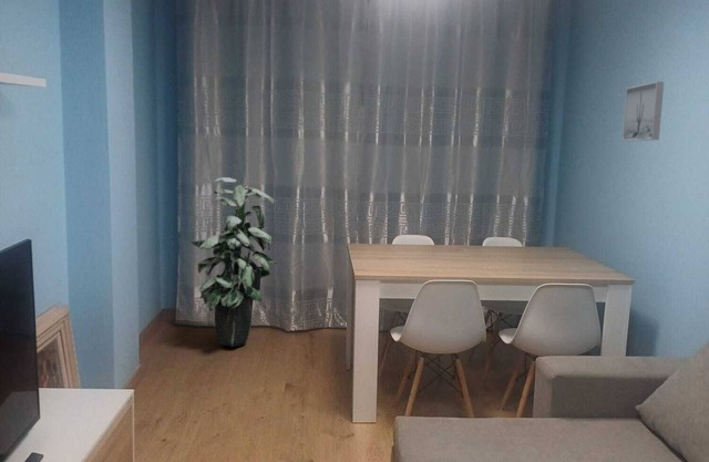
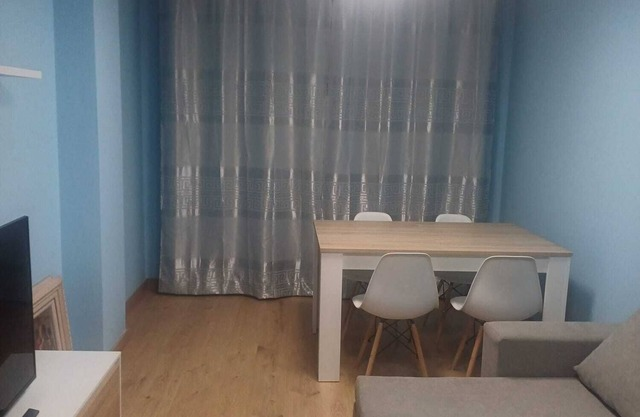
- indoor plant (233, 261)
- wall art (641, 113)
